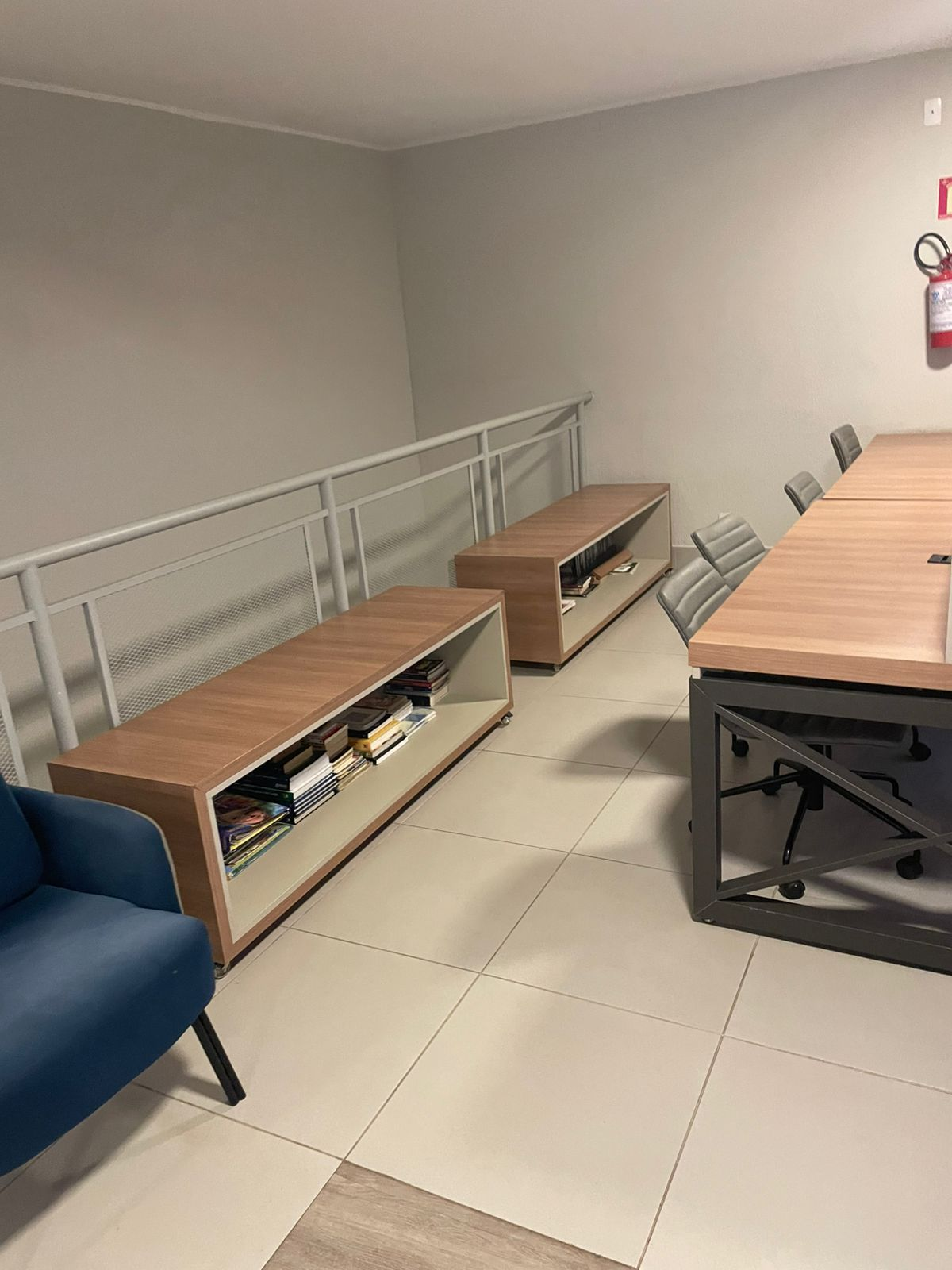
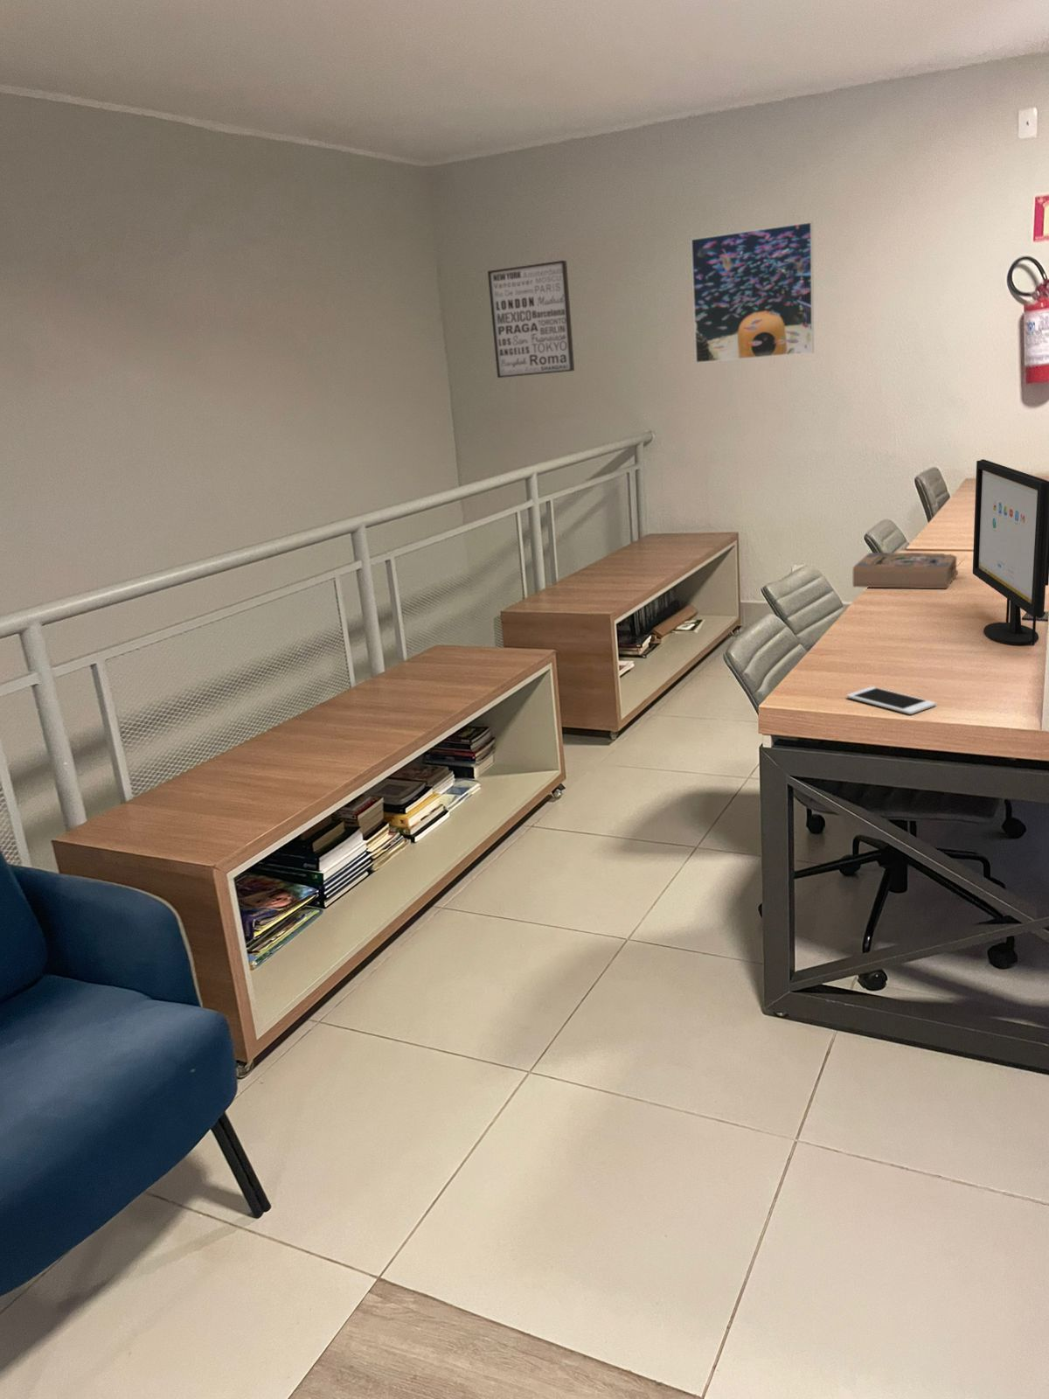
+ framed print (751, 294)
+ book (912, 566)
+ cell phone (890, 699)
+ wall art (531, 321)
+ computer monitor (1007, 553)
